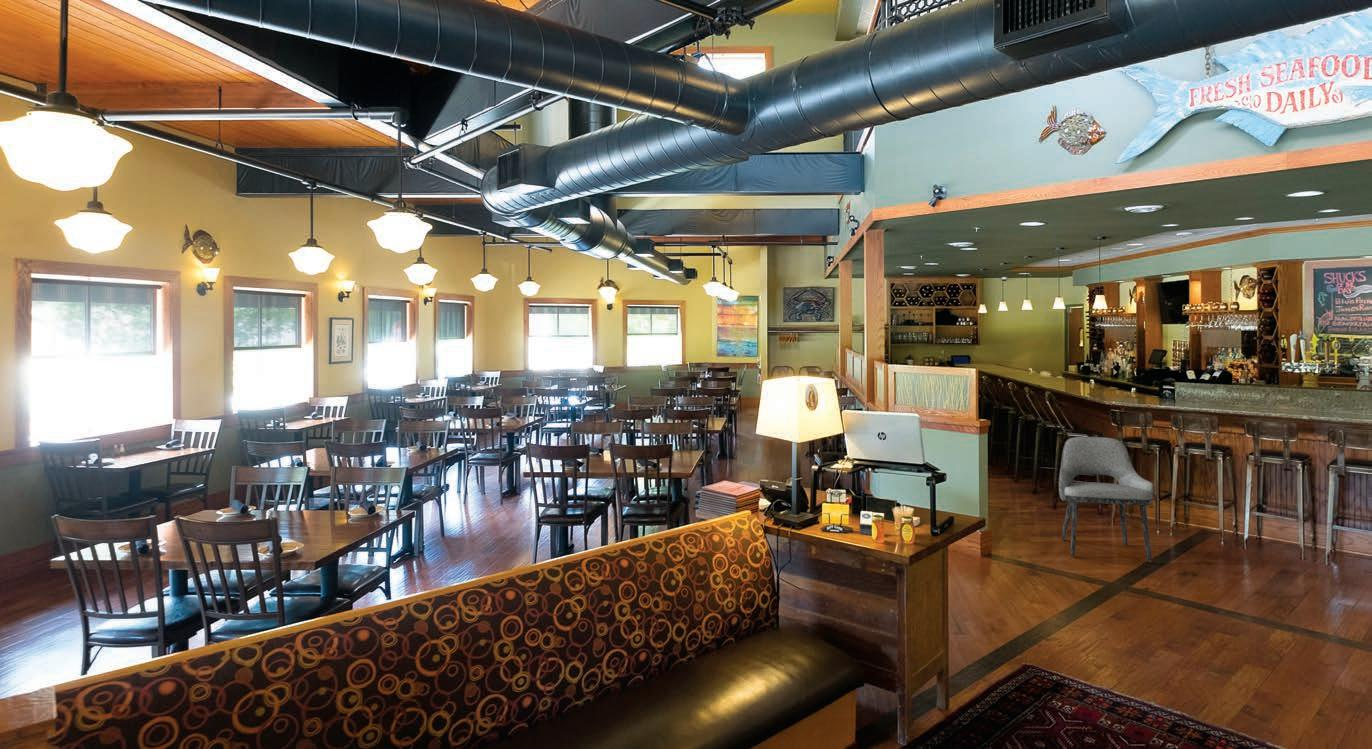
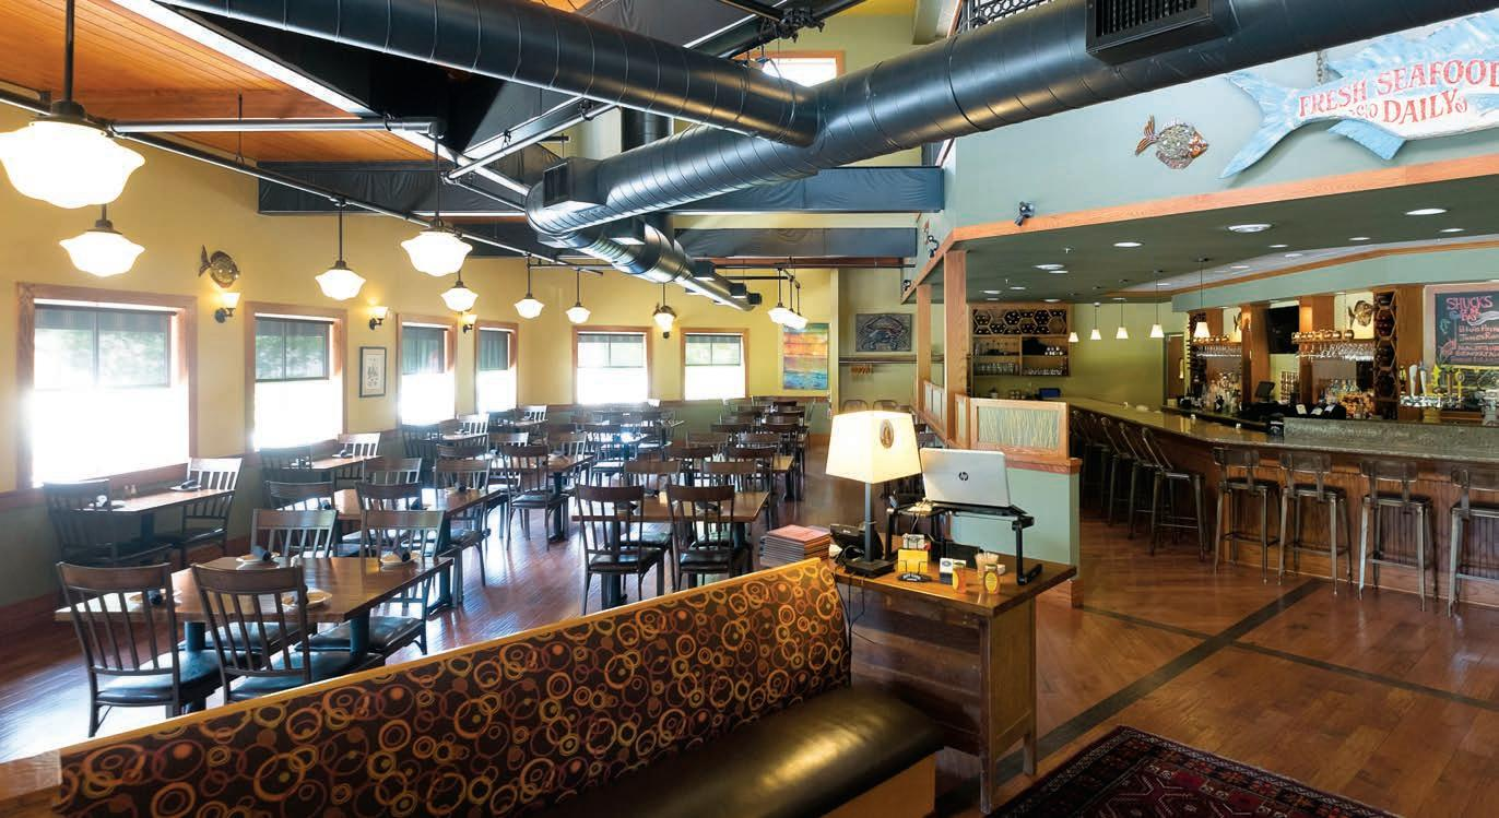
- dining chair (1100, 494)
